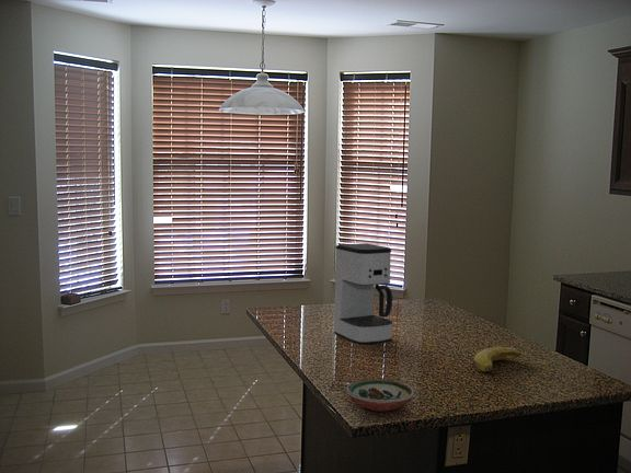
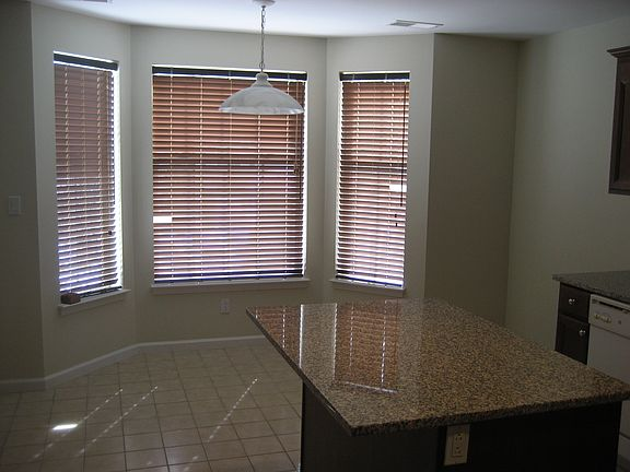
- coffee maker (368, 291)
- banana (501, 358)
- decorative bowl (379, 397)
